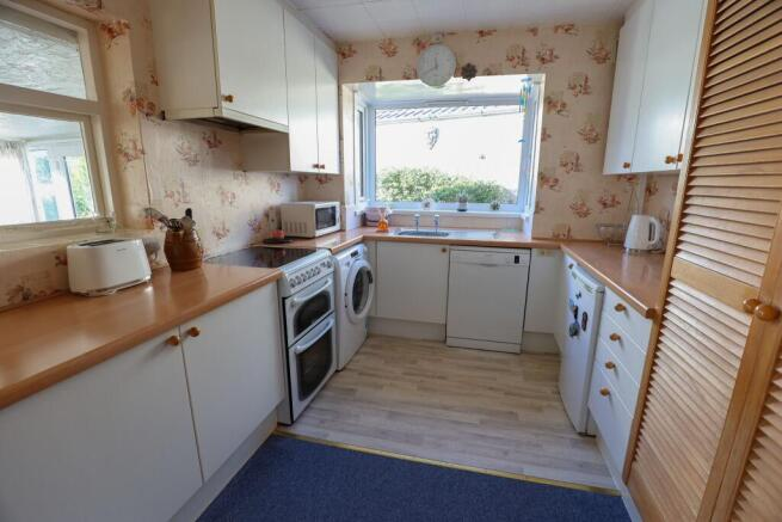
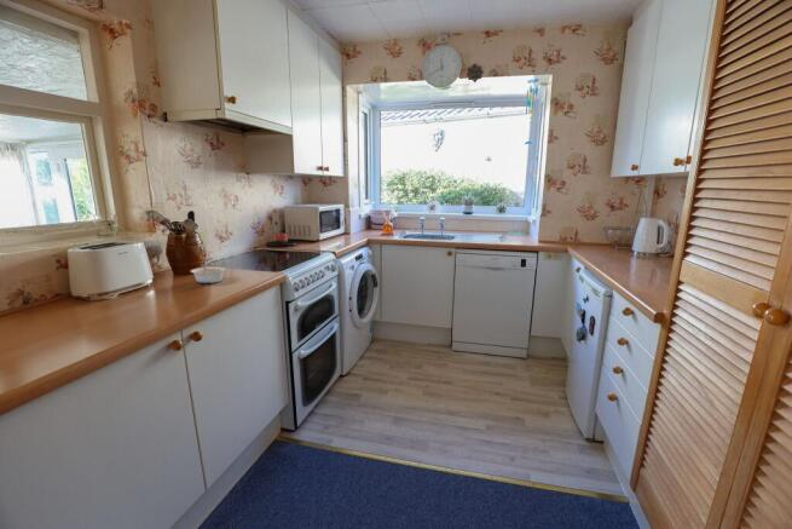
+ legume (207, 274)
